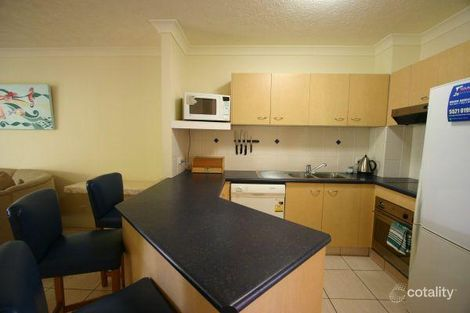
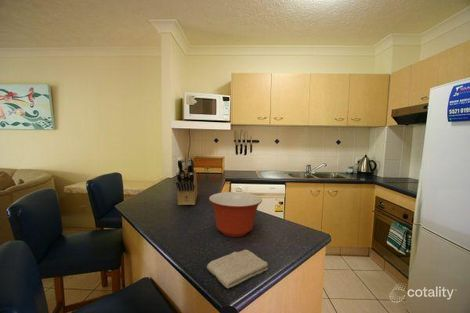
+ mixing bowl (235, 214)
+ knife block (187, 179)
+ washcloth (238, 265)
